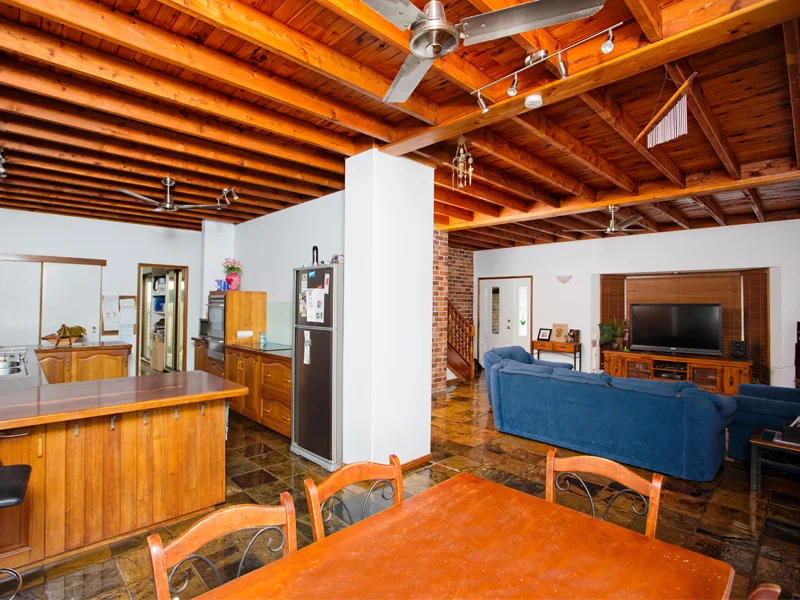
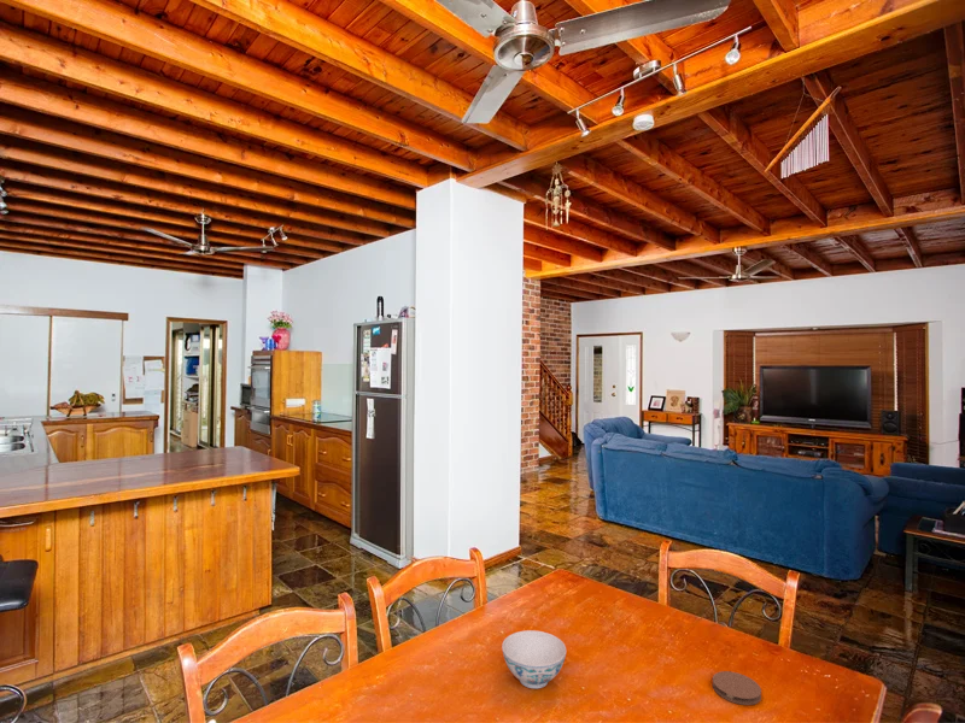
+ chinaware (533, 663)
+ coaster (736, 687)
